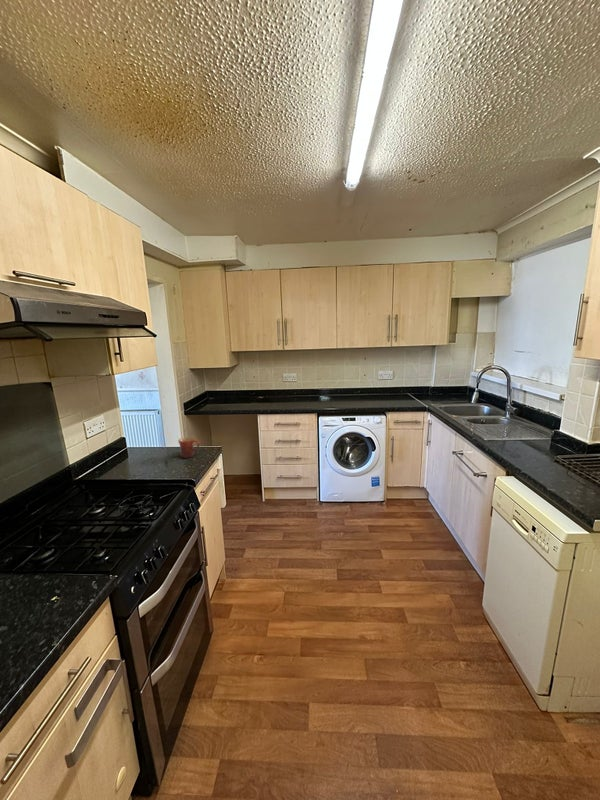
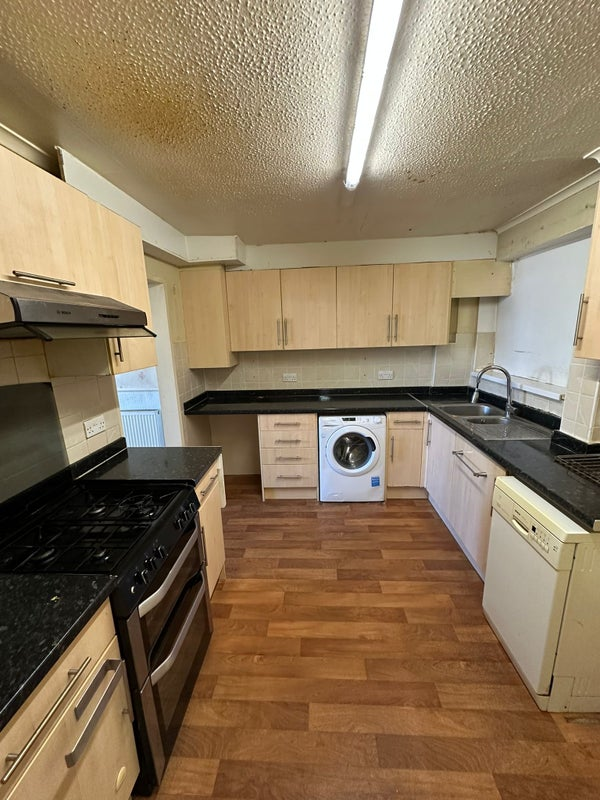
- mug (189, 447)
